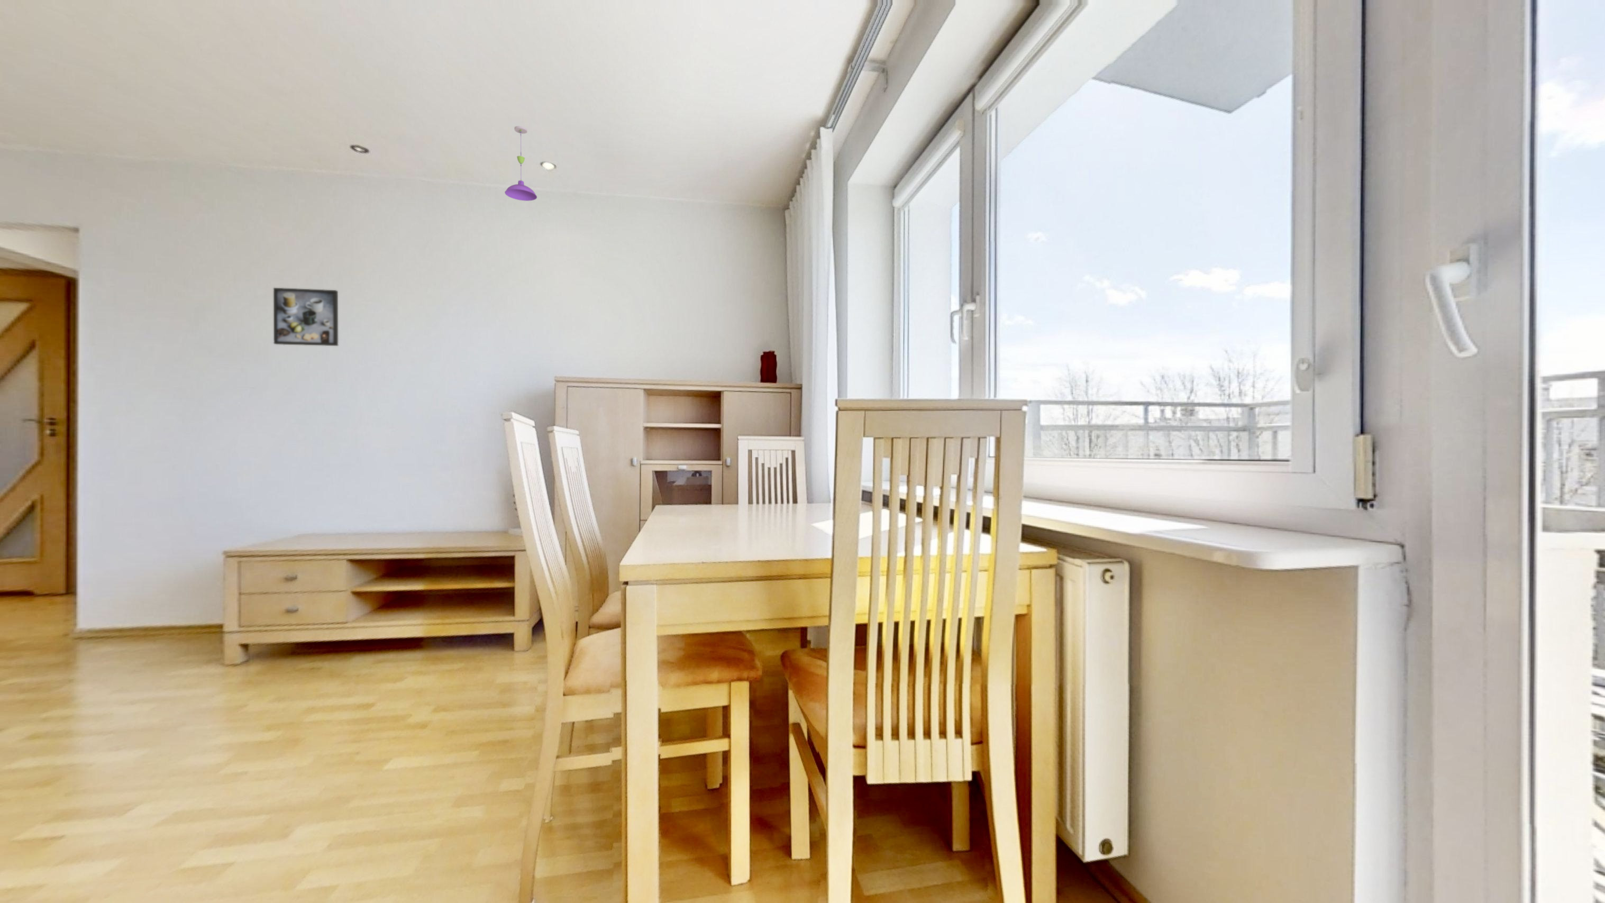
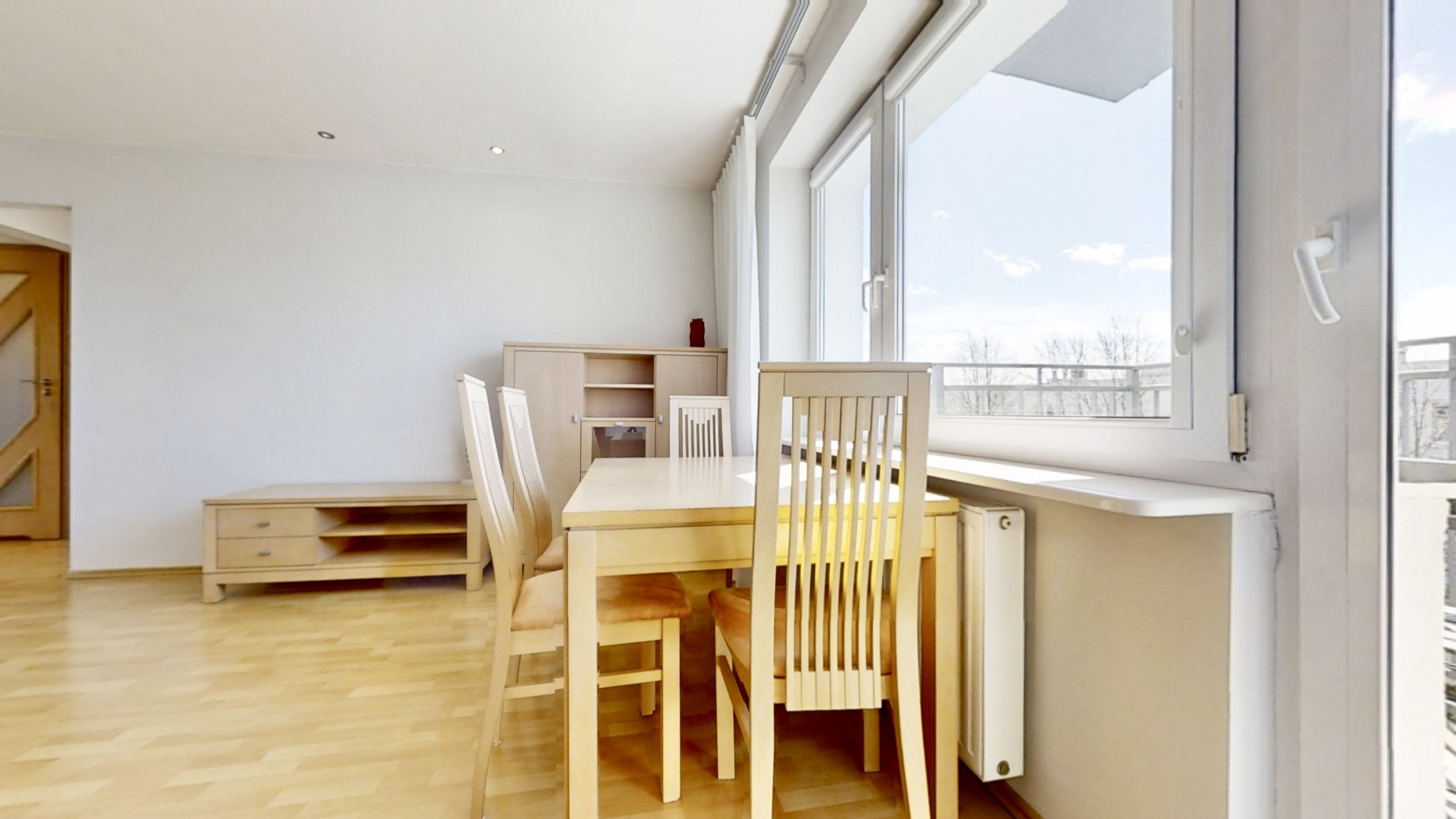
- pendant light (520, 163)
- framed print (305, 316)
